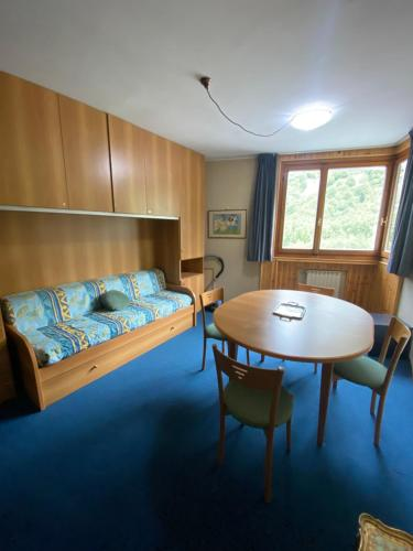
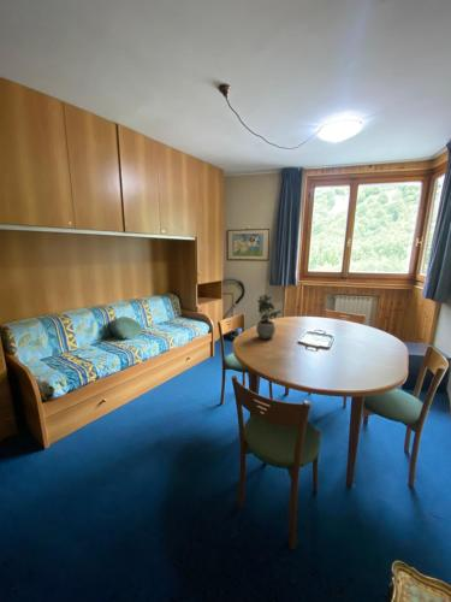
+ potted plant (268, 317)
